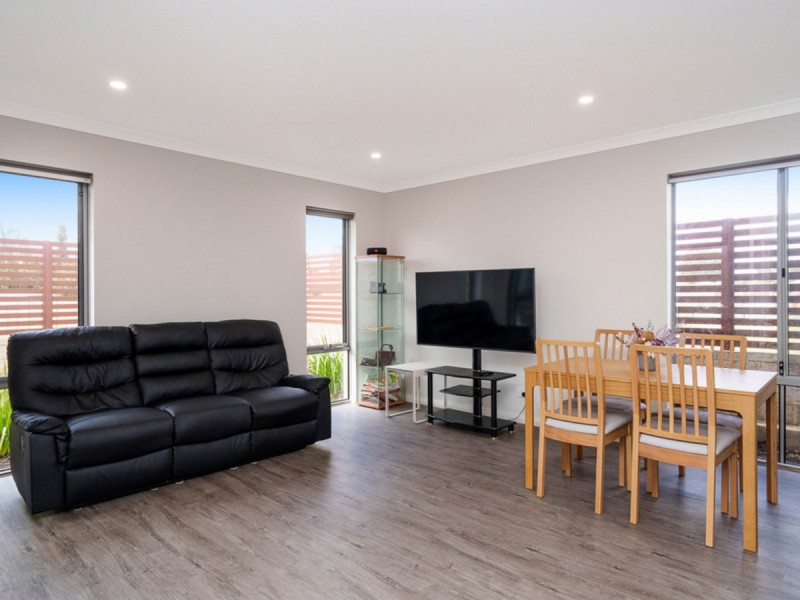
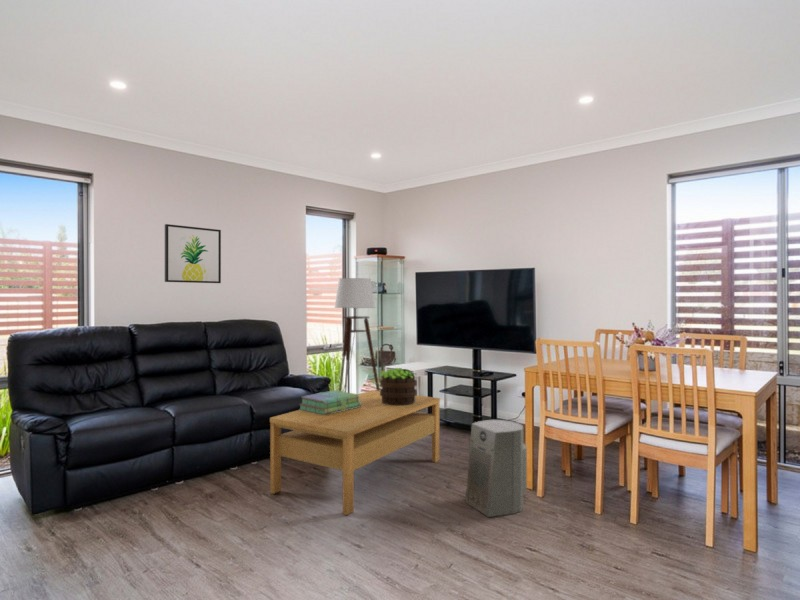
+ wall art (193, 254)
+ floor lamp (345, 346)
+ coffee table (362, 441)
+ potted plant (398, 384)
+ fan (499, 464)
+ stack of books (330, 401)
